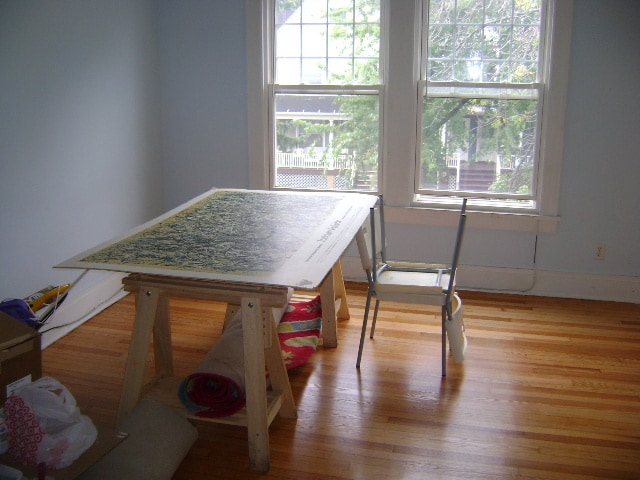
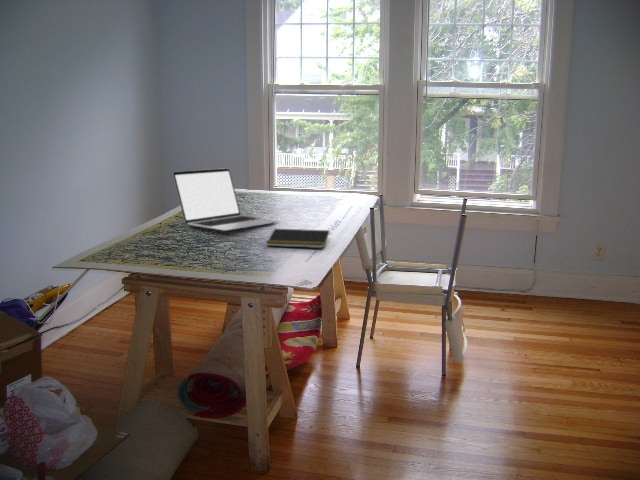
+ notepad (298, 237)
+ laptop (227, 197)
